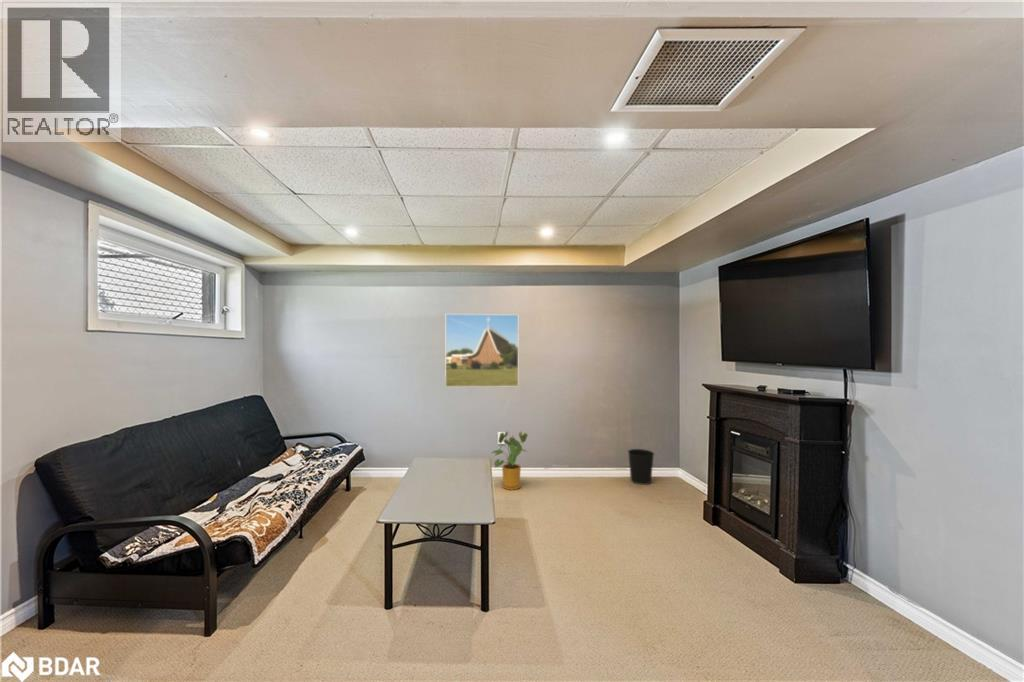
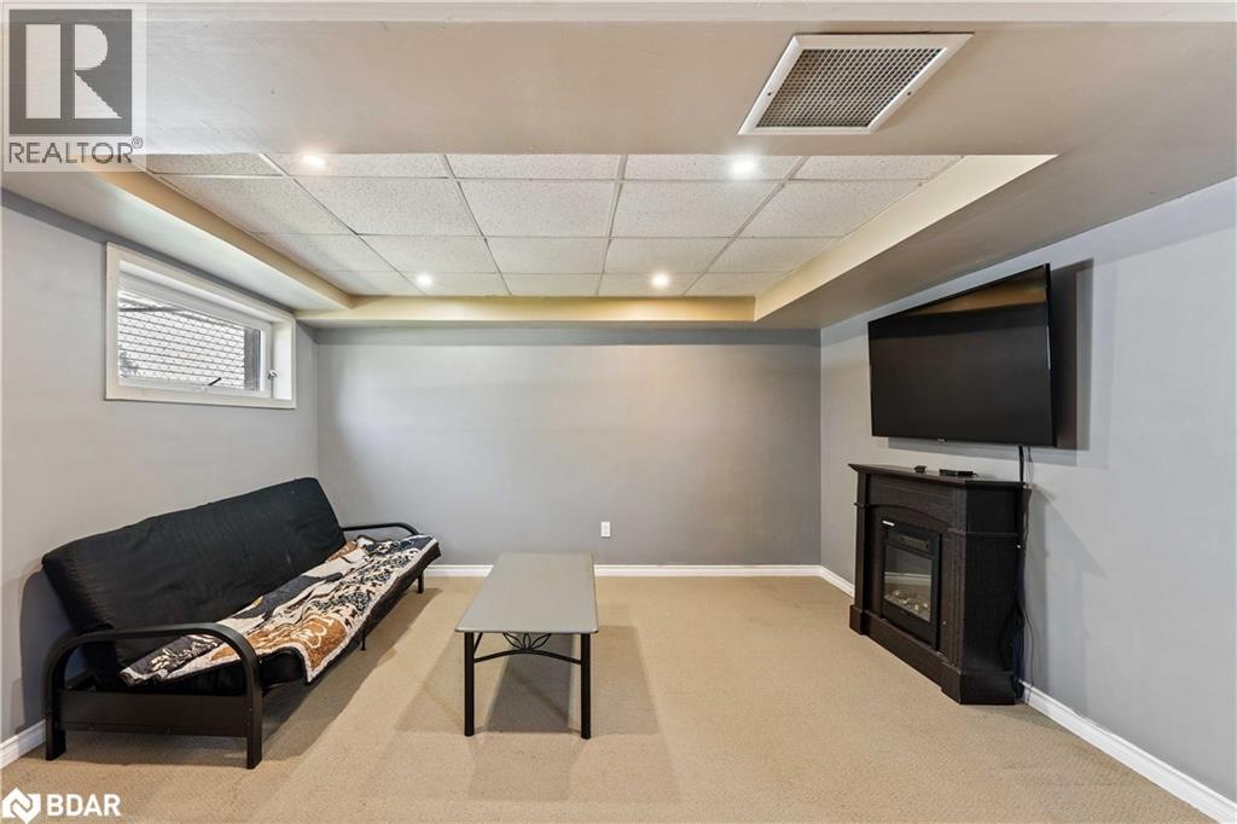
- wastebasket (640, 466)
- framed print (482, 350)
- house plant (509, 460)
